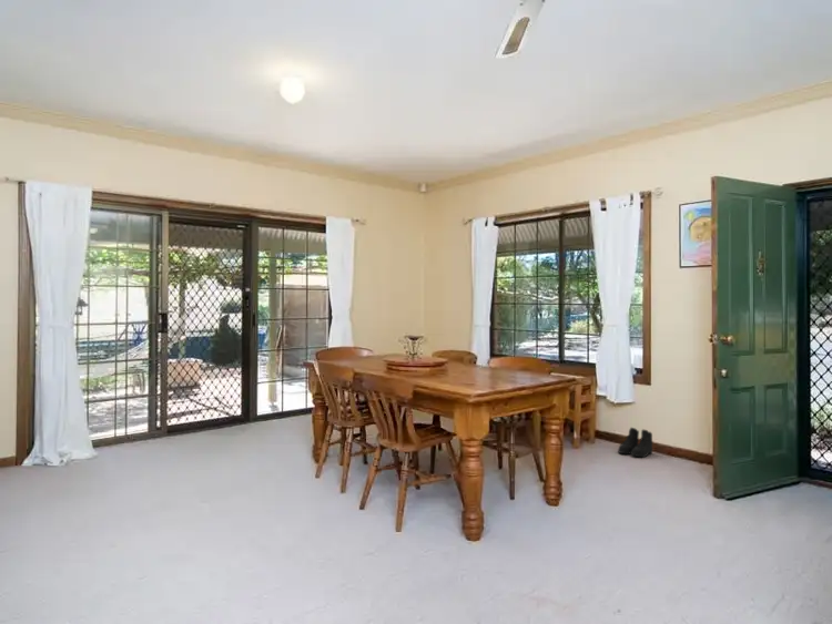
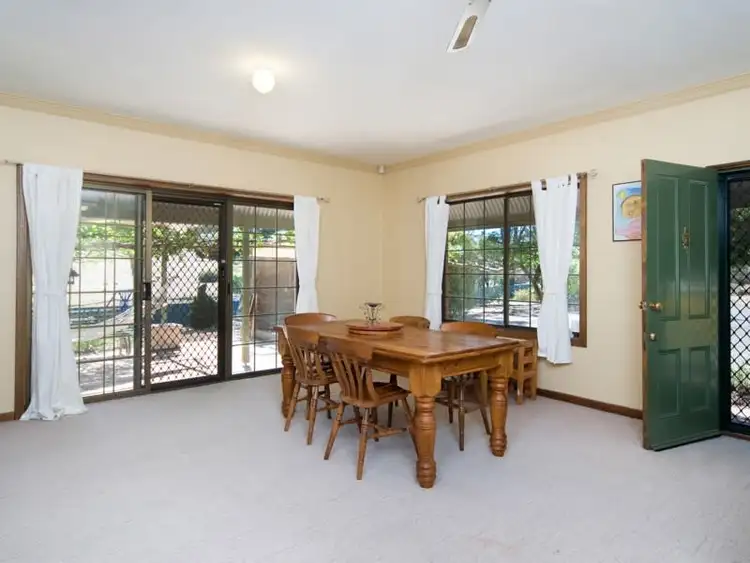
- boots (636, 441)
